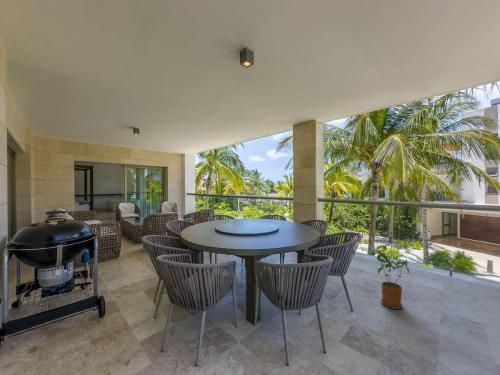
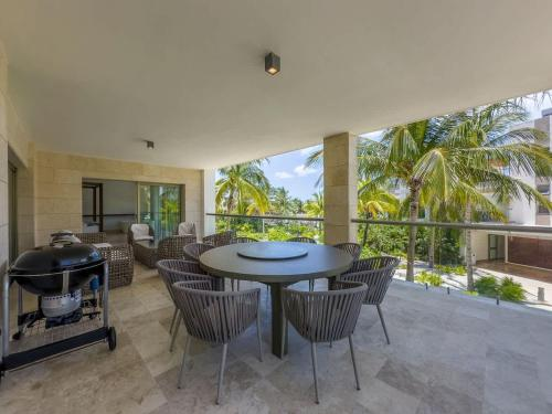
- house plant (389, 275)
